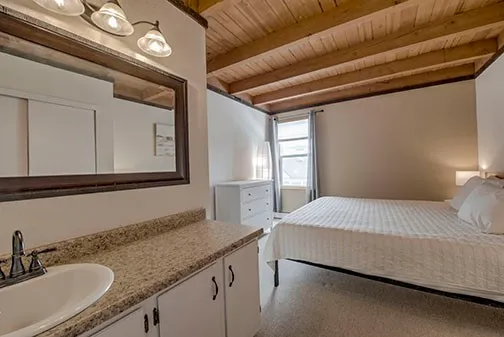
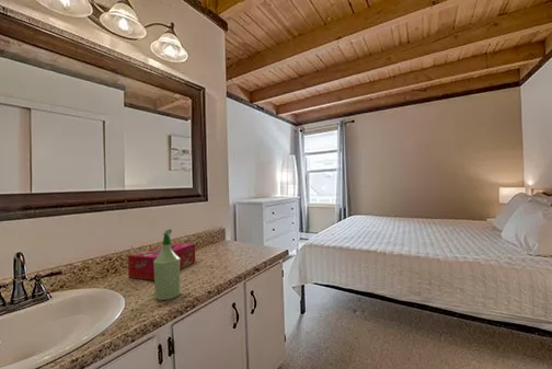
+ spray bottle (166, 263)
+ tissue box (159, 254)
